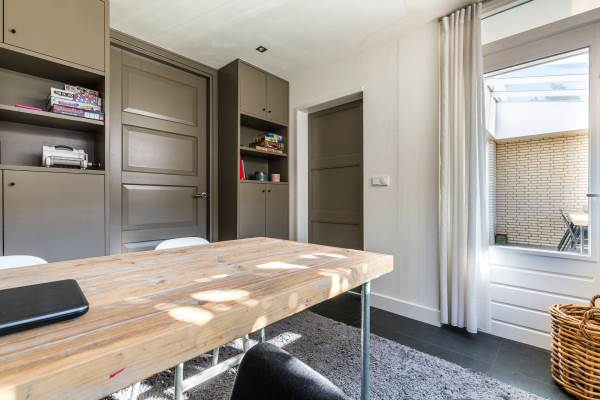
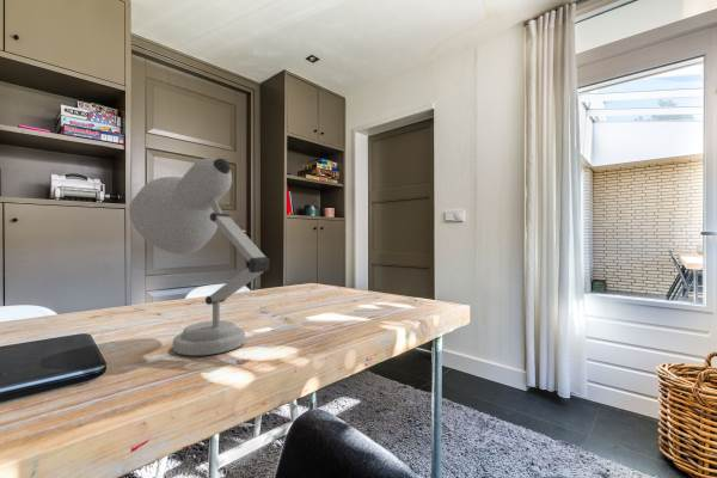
+ desk lamp (198, 249)
